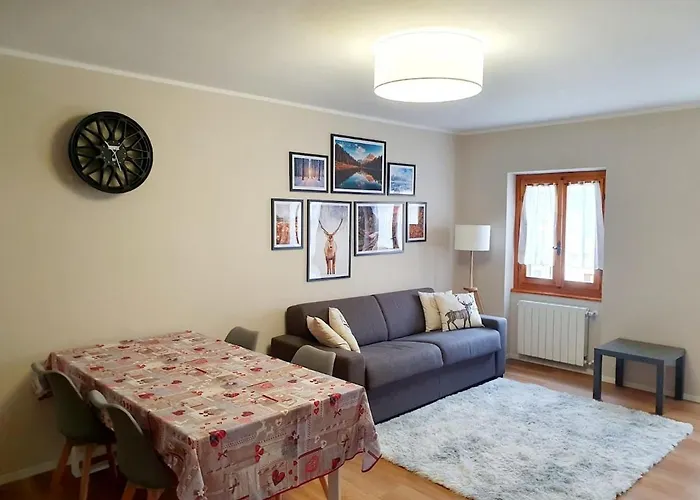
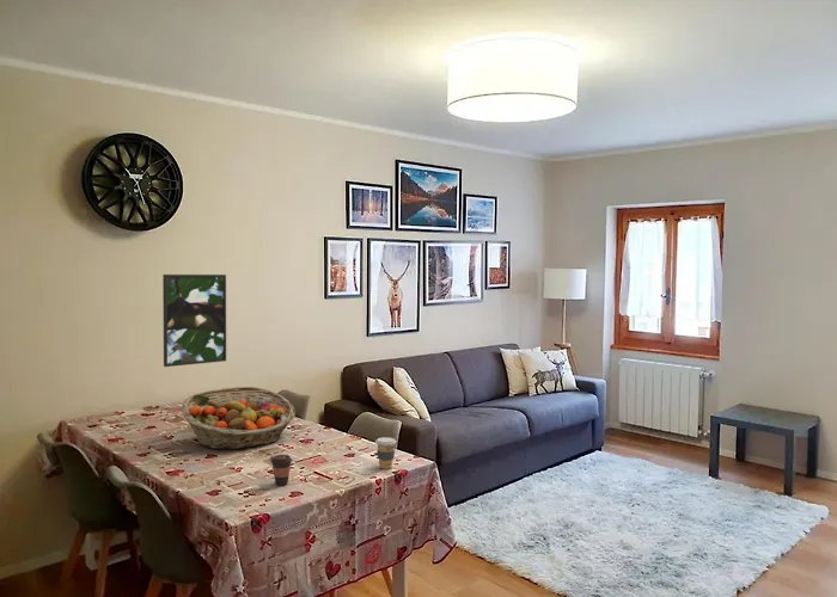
+ fruit basket (239, 417)
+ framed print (195, 319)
+ coffee cup (281, 469)
+ coffee cup (385, 453)
